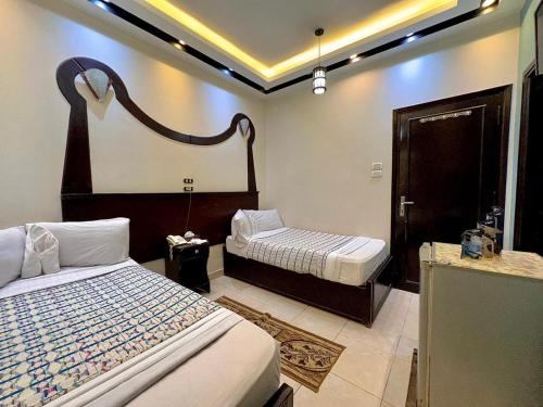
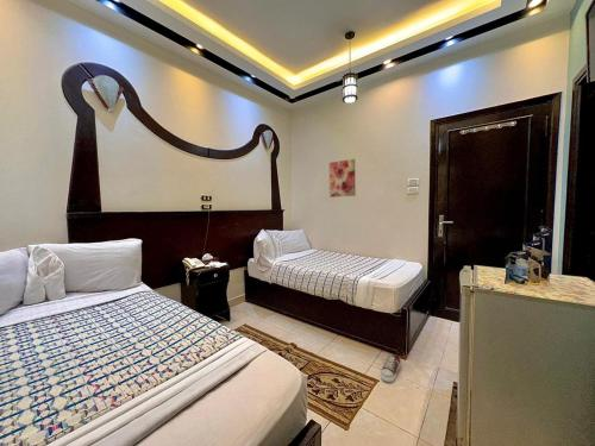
+ wall art (342, 178)
+ shoe (390, 364)
